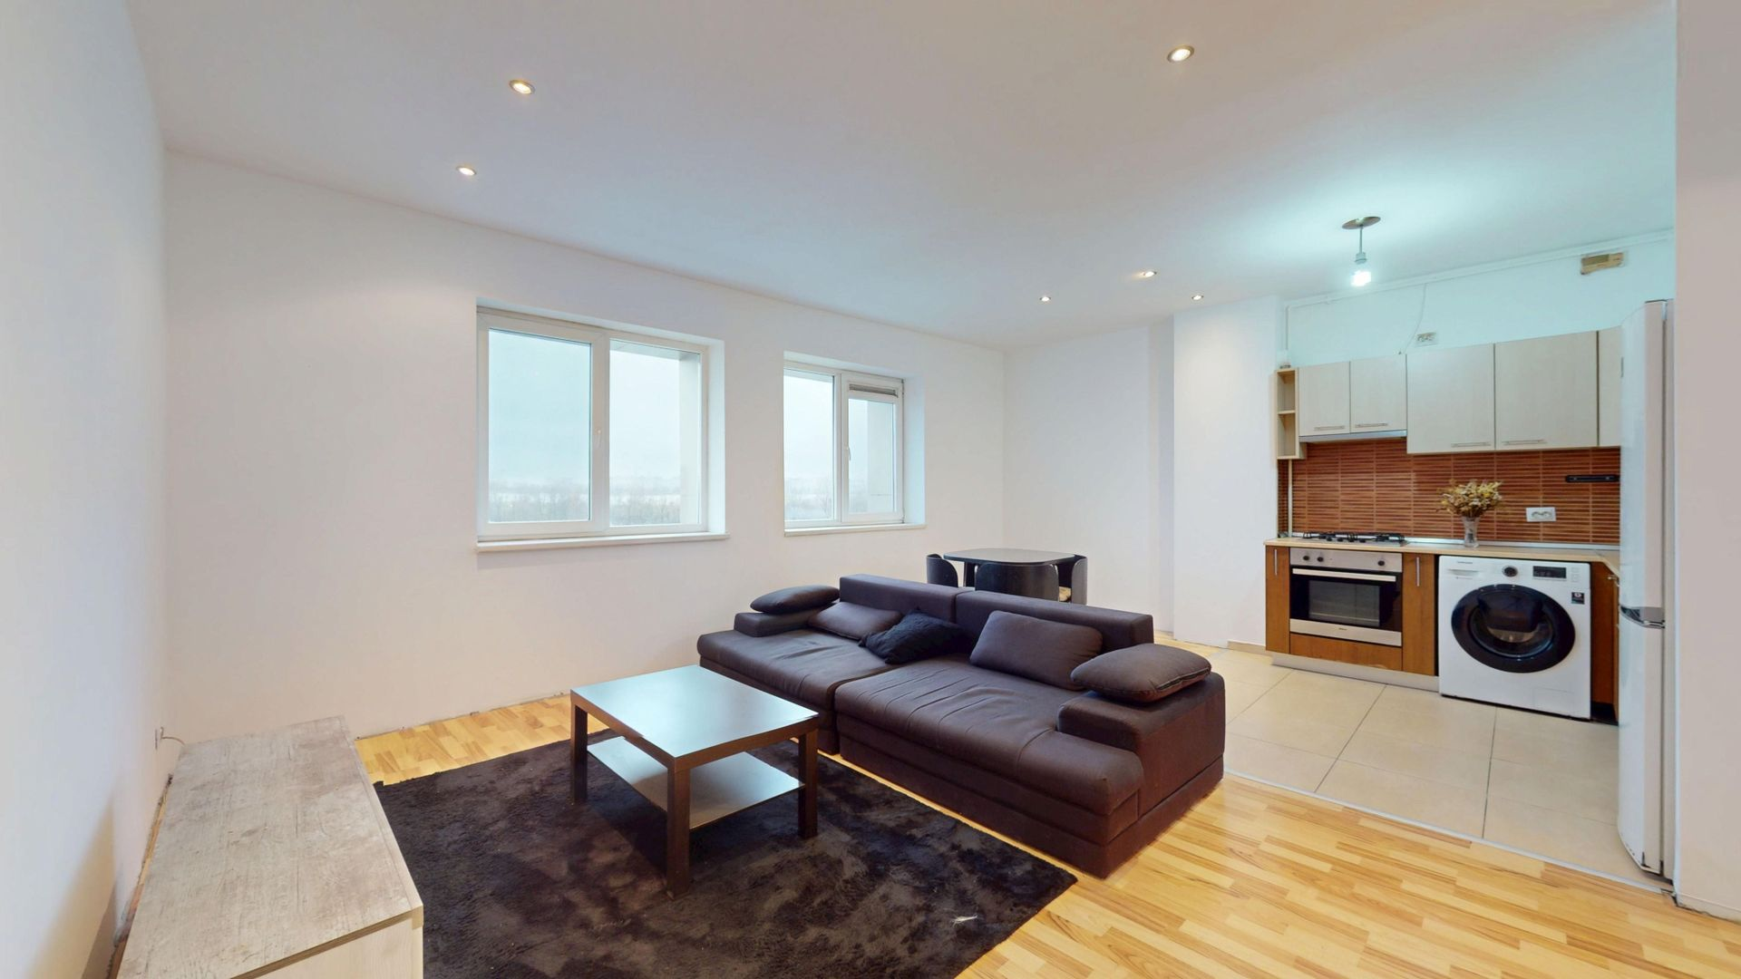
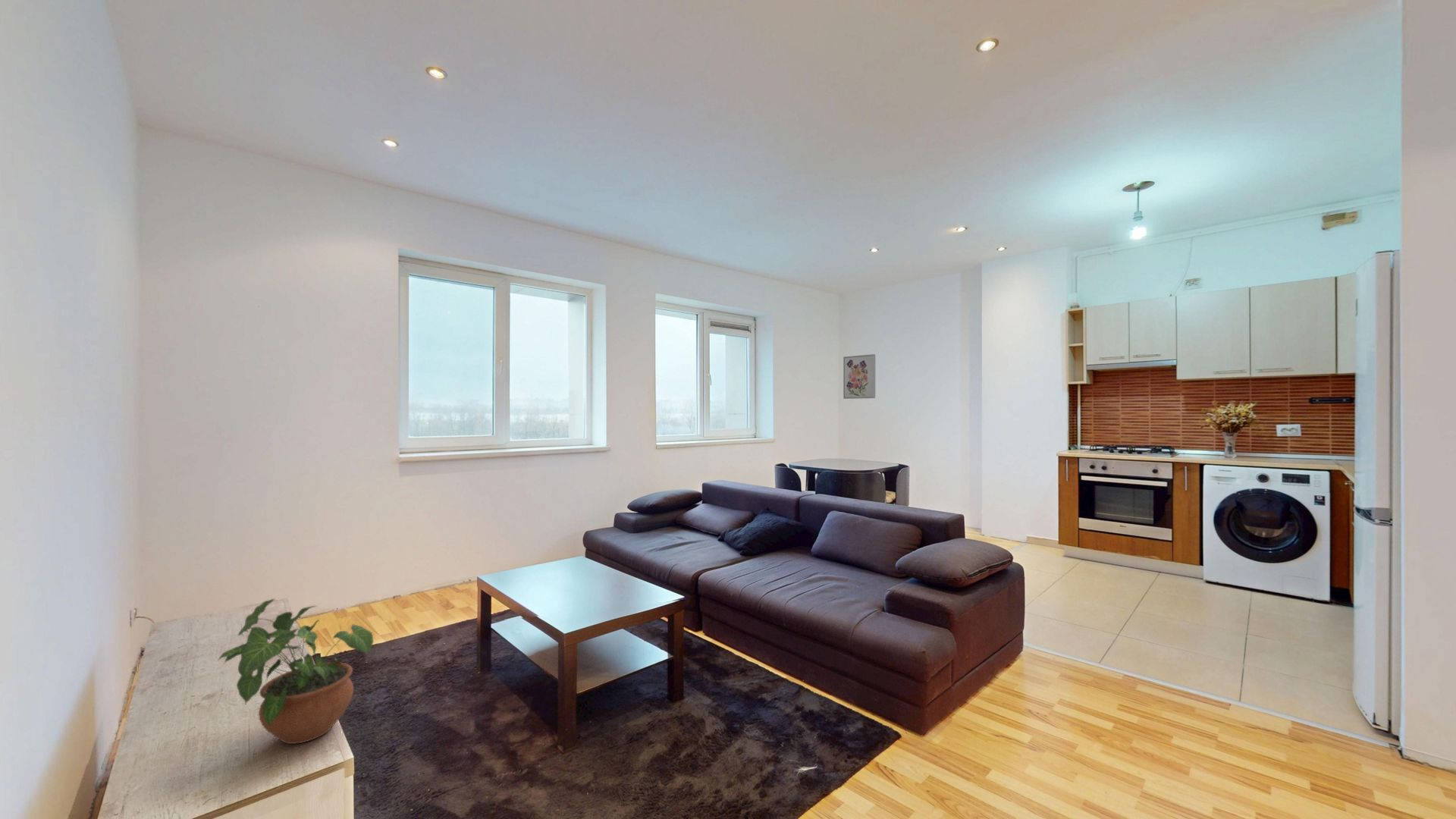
+ potted plant (290, 666)
+ wall art (858, 377)
